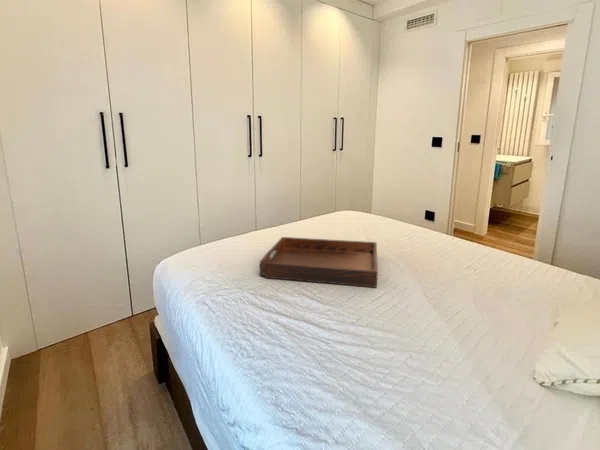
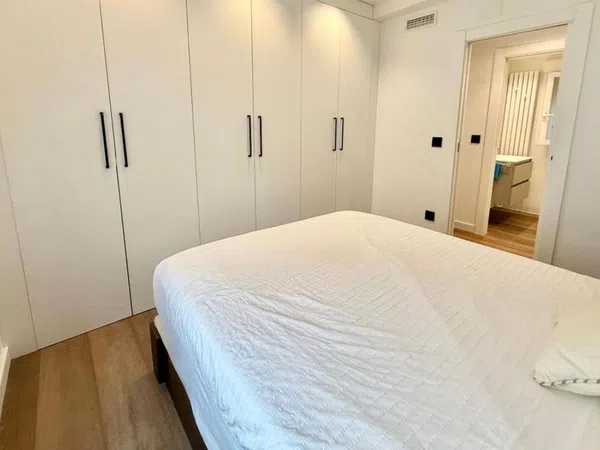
- serving tray (322, 258)
